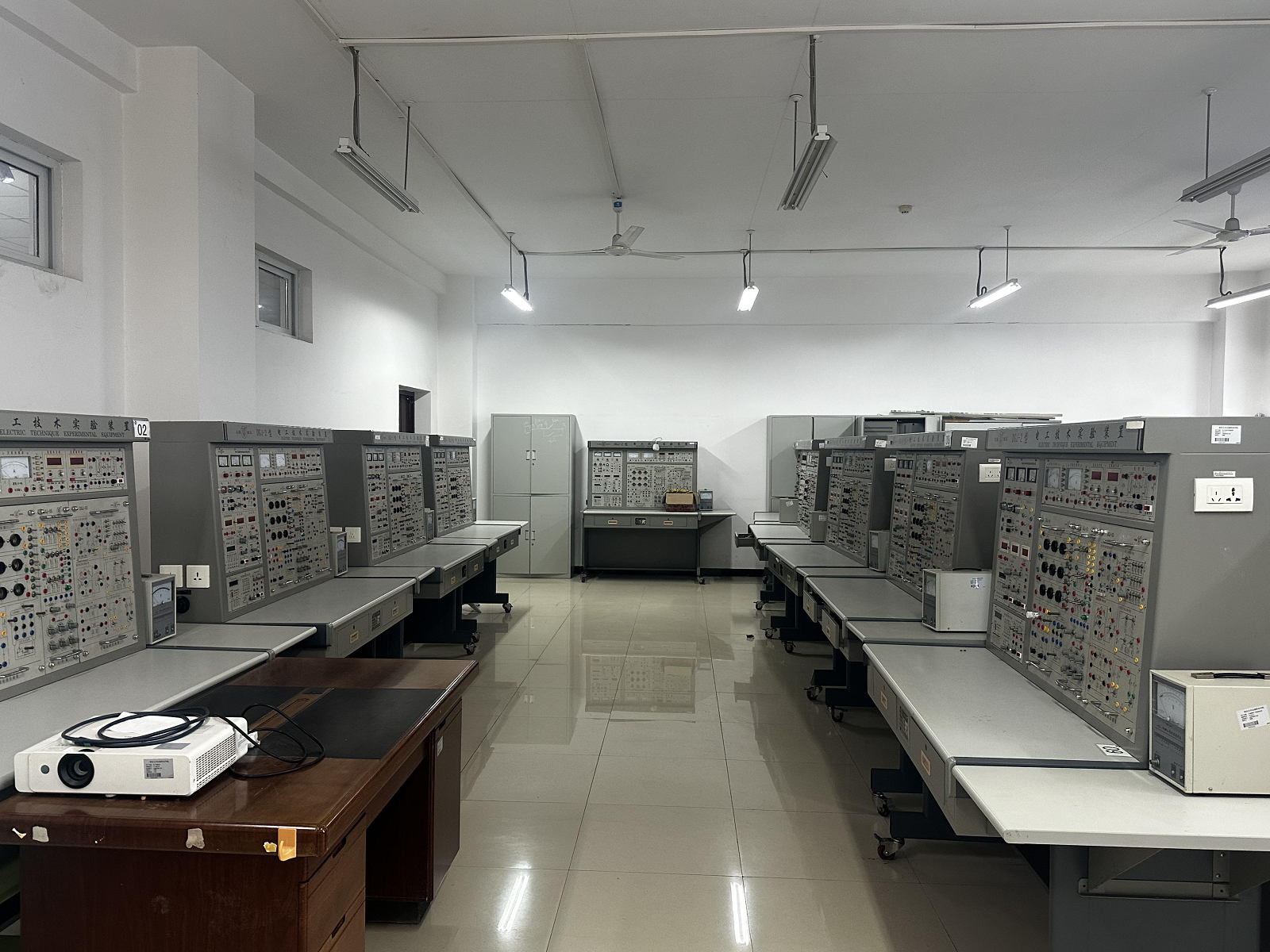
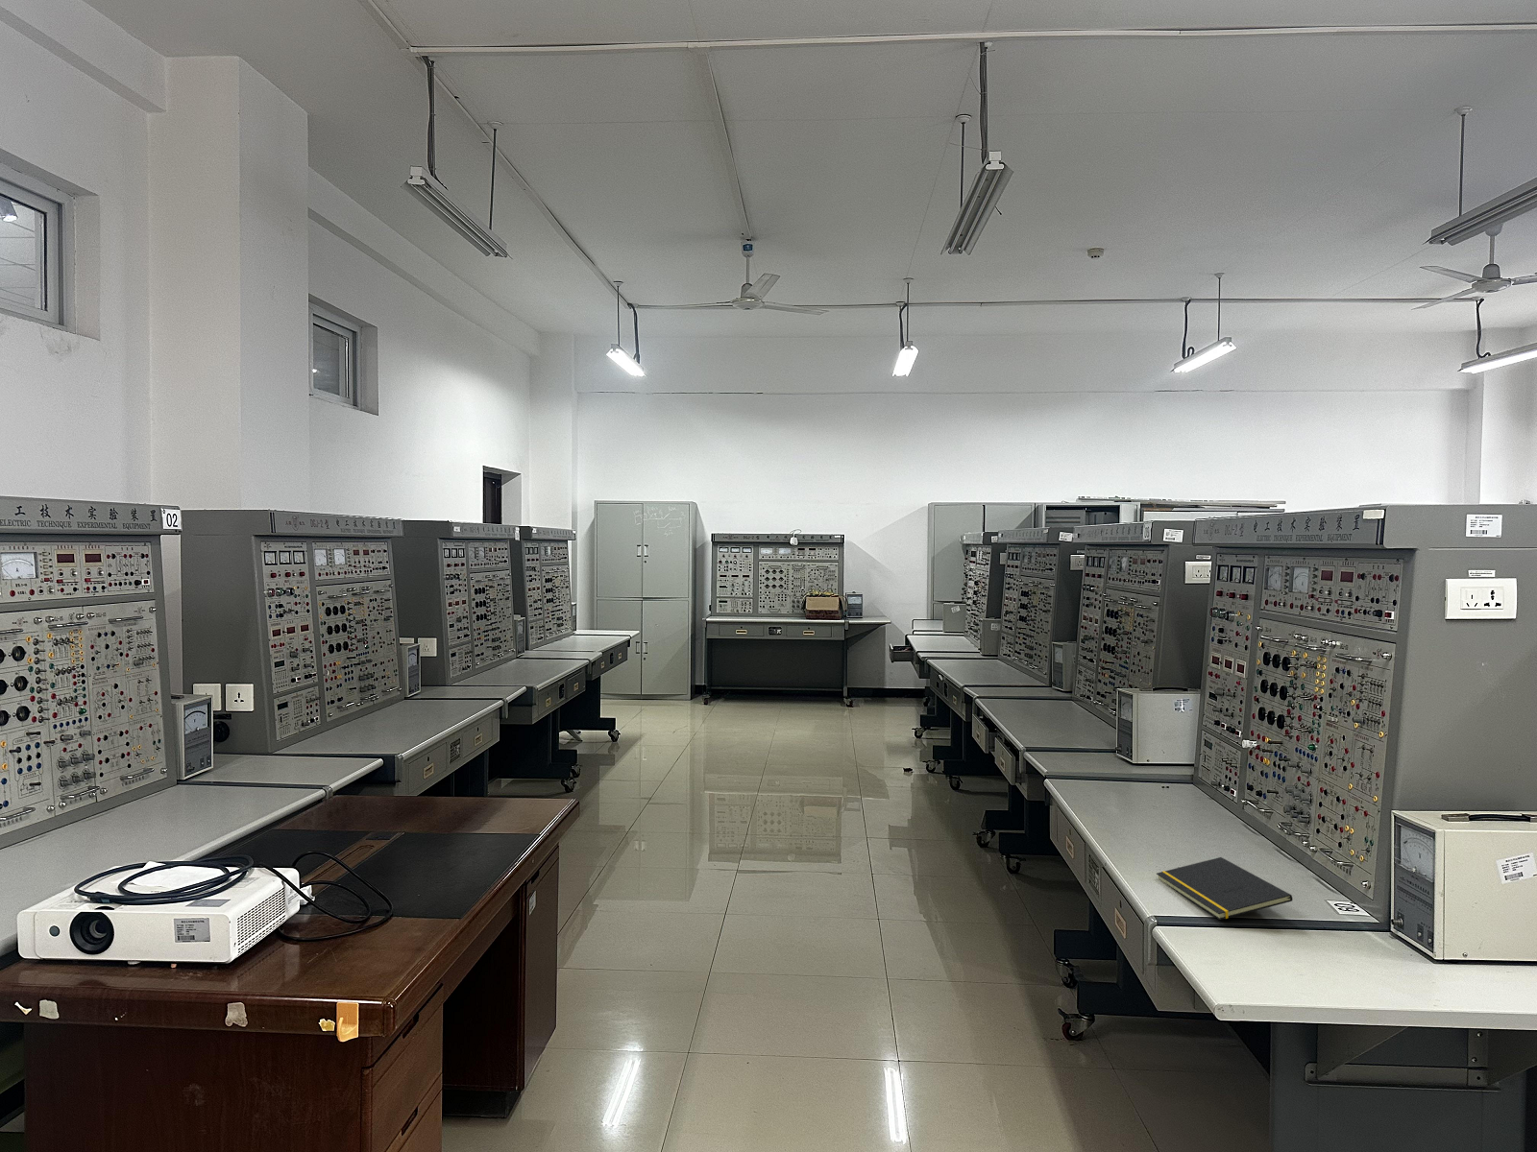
+ notepad (1220, 886)
